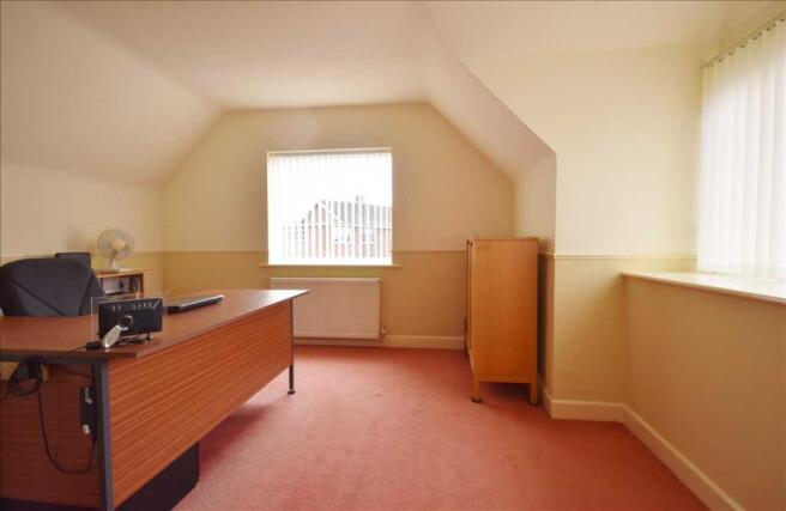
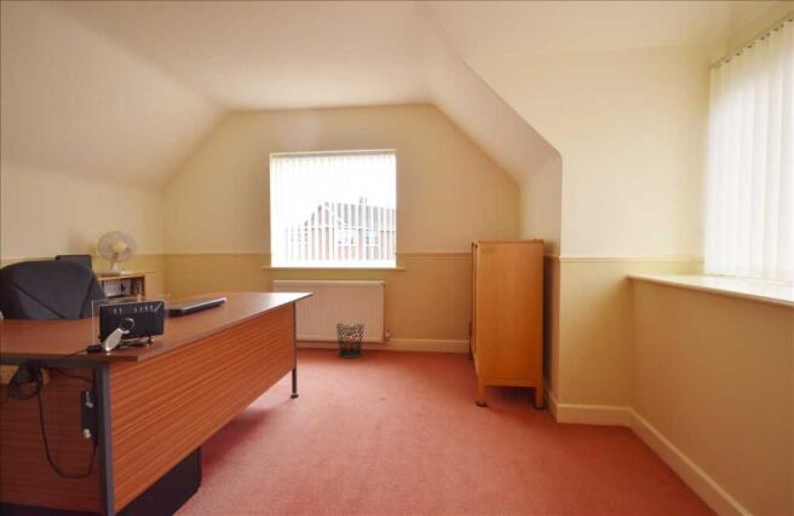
+ waste bin (350, 338)
